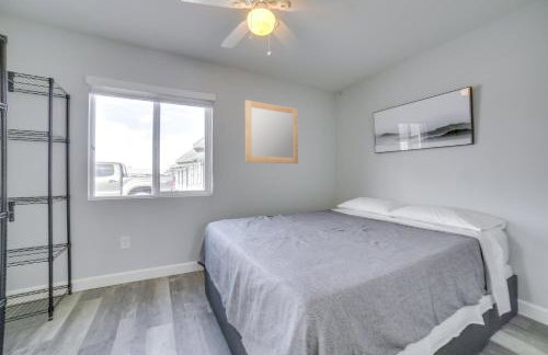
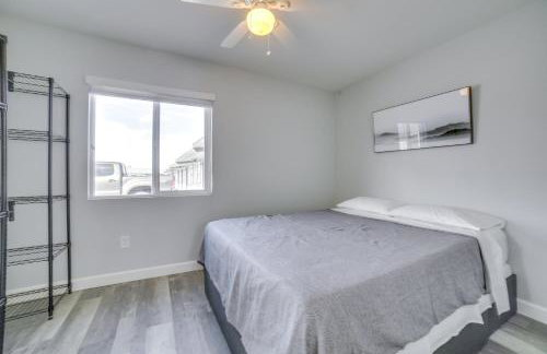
- home mirror (273, 134)
